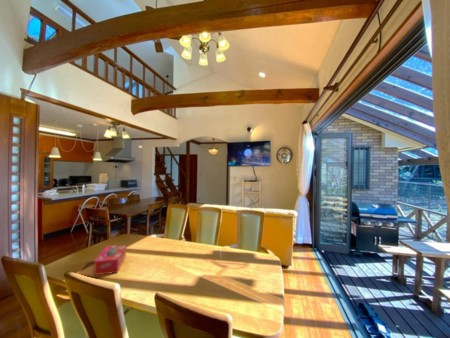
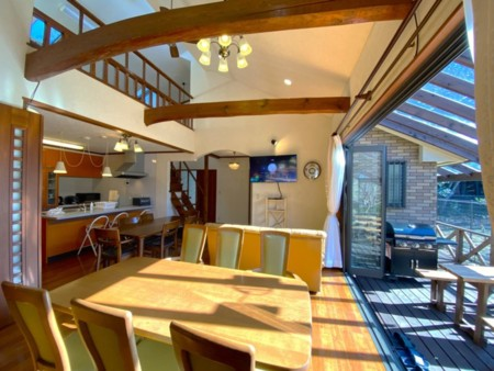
- tissue box (111, 258)
